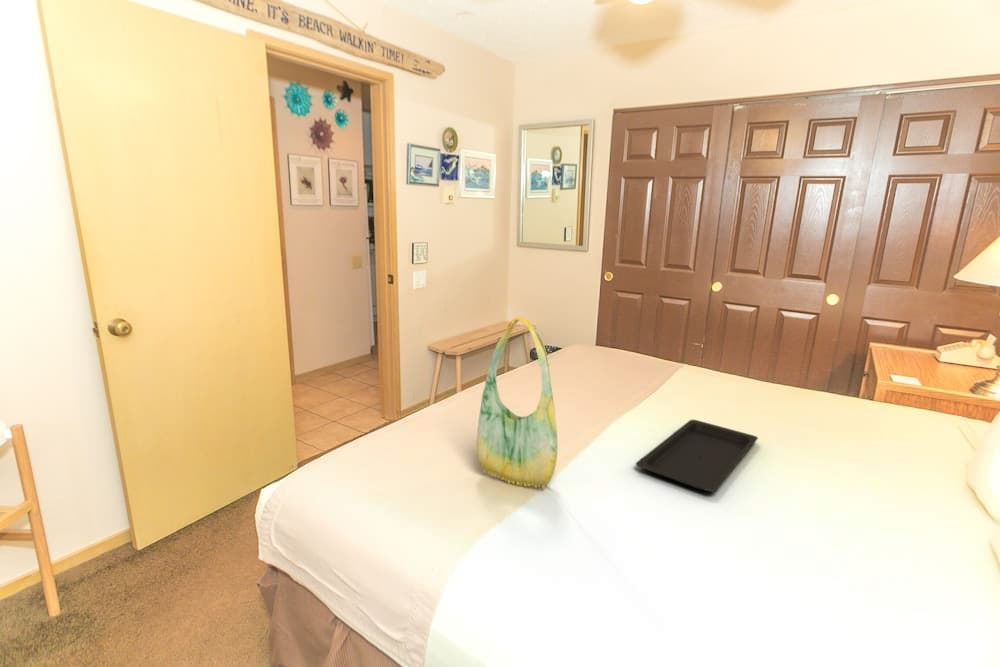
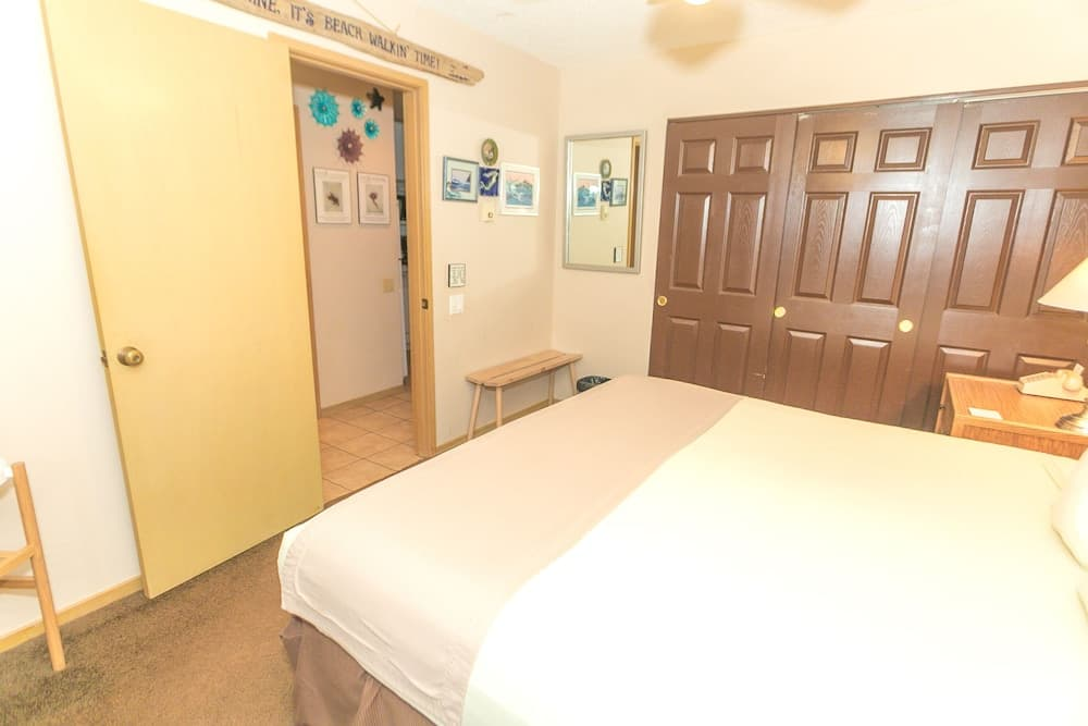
- tote bag (512, 412)
- serving tray (700, 453)
